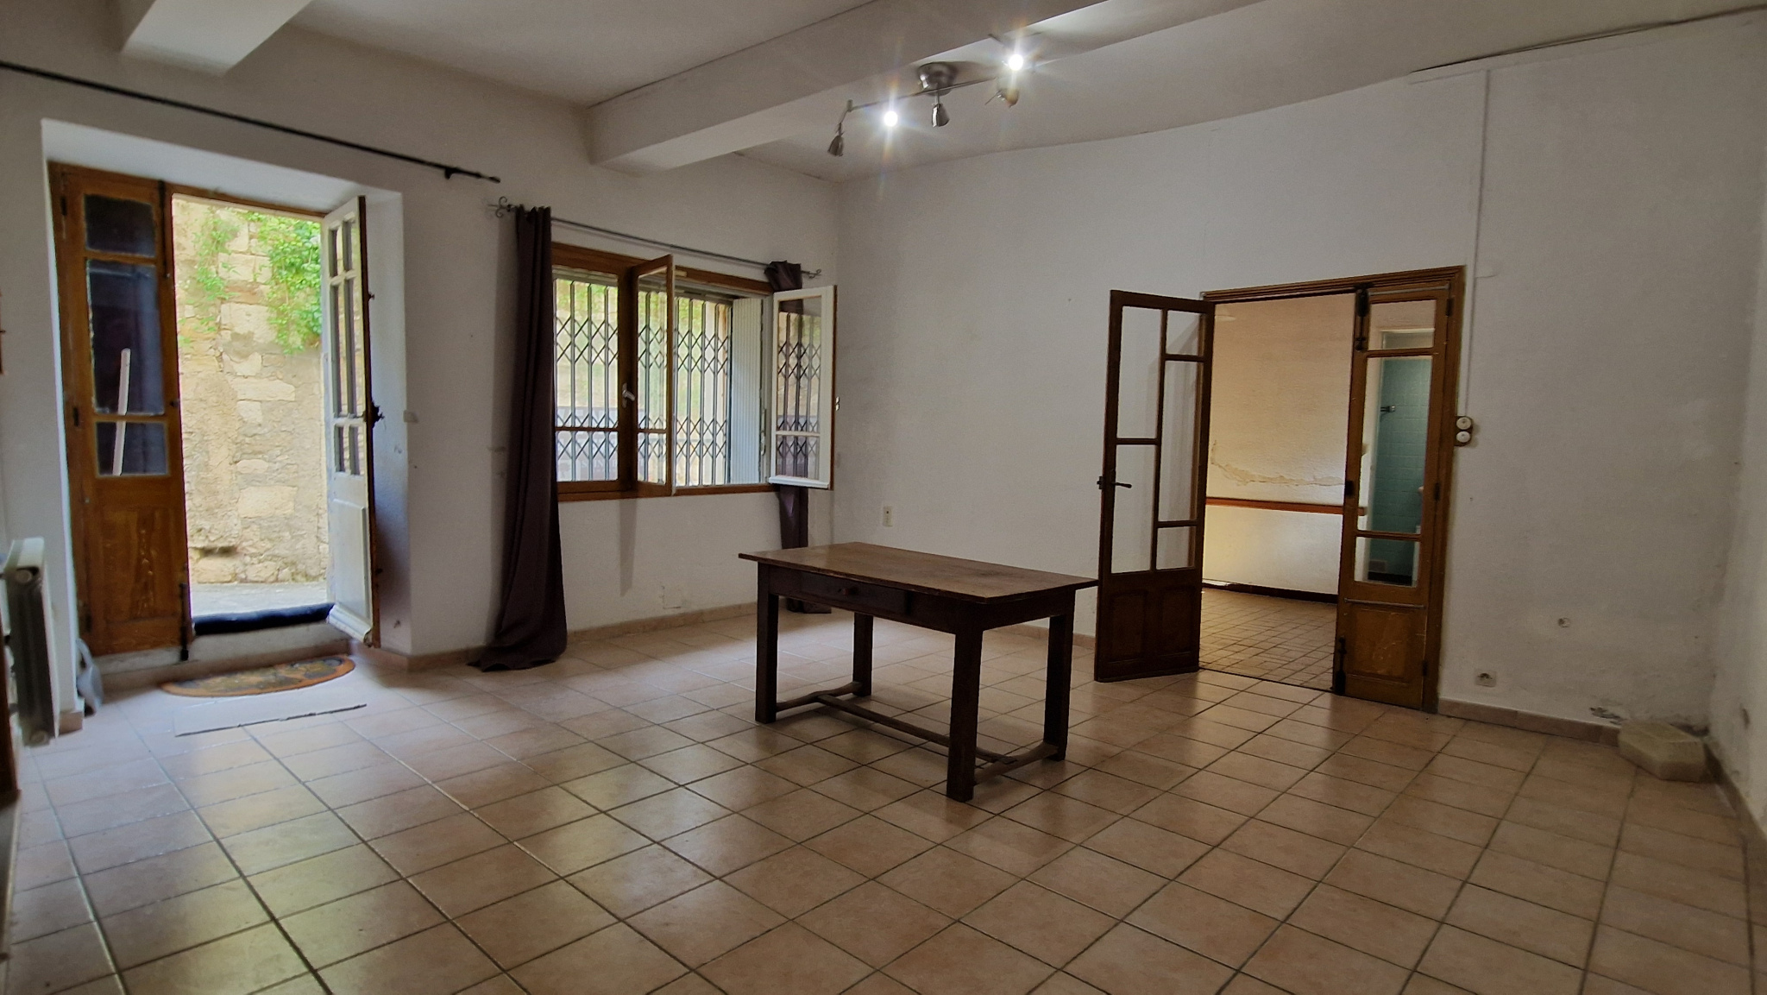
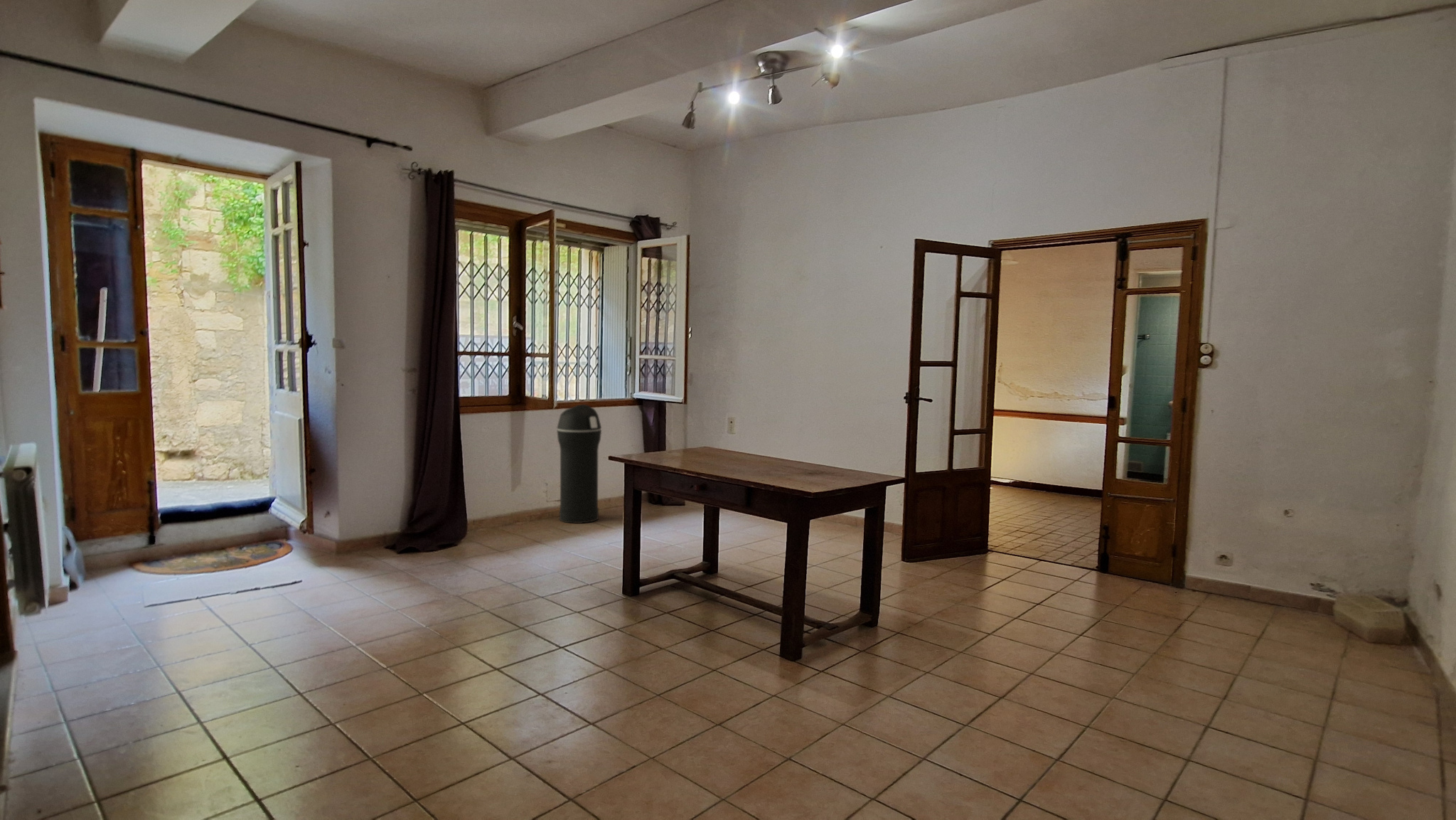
+ trash can (580, 462)
